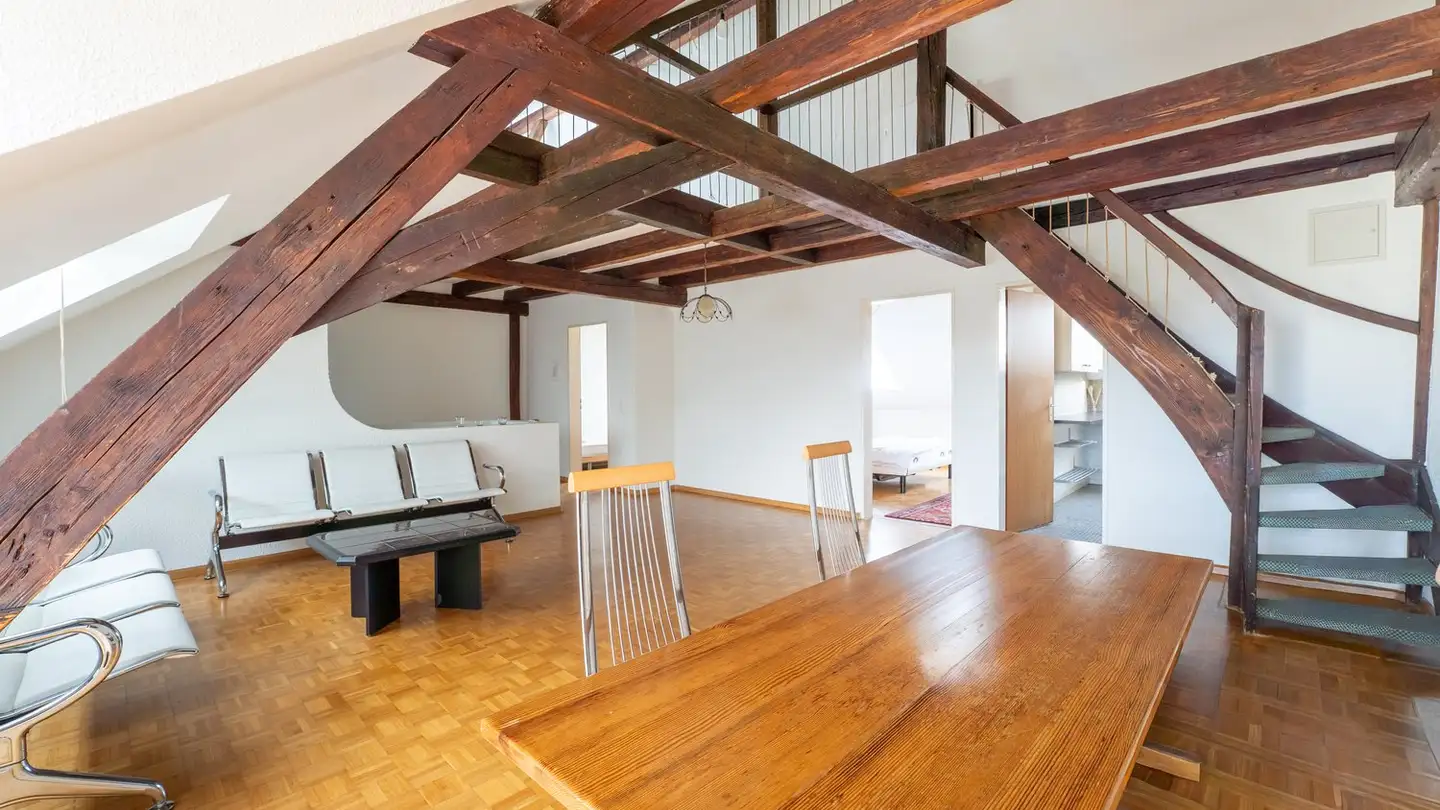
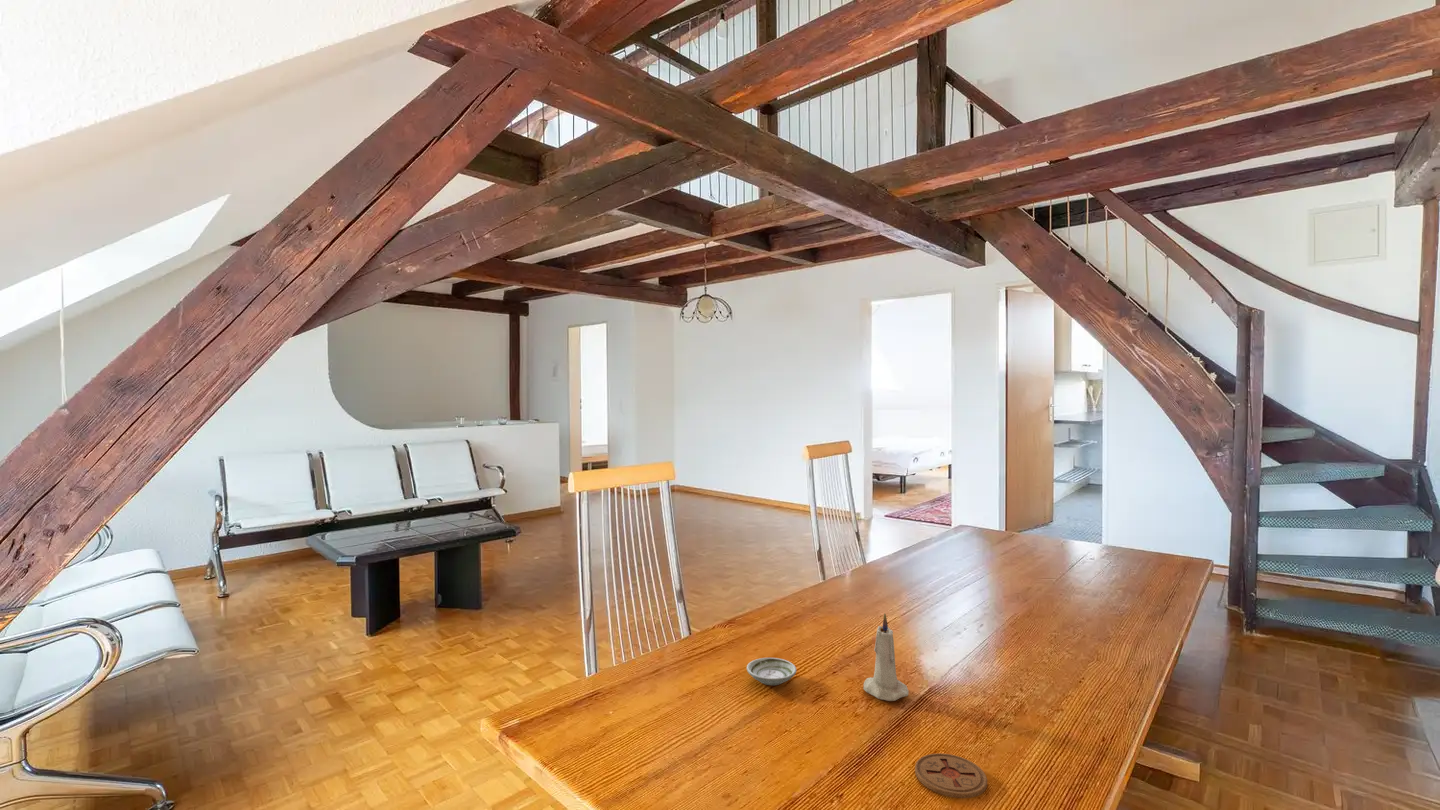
+ coaster (950, 774)
+ saucer (771, 673)
+ candle (883, 651)
